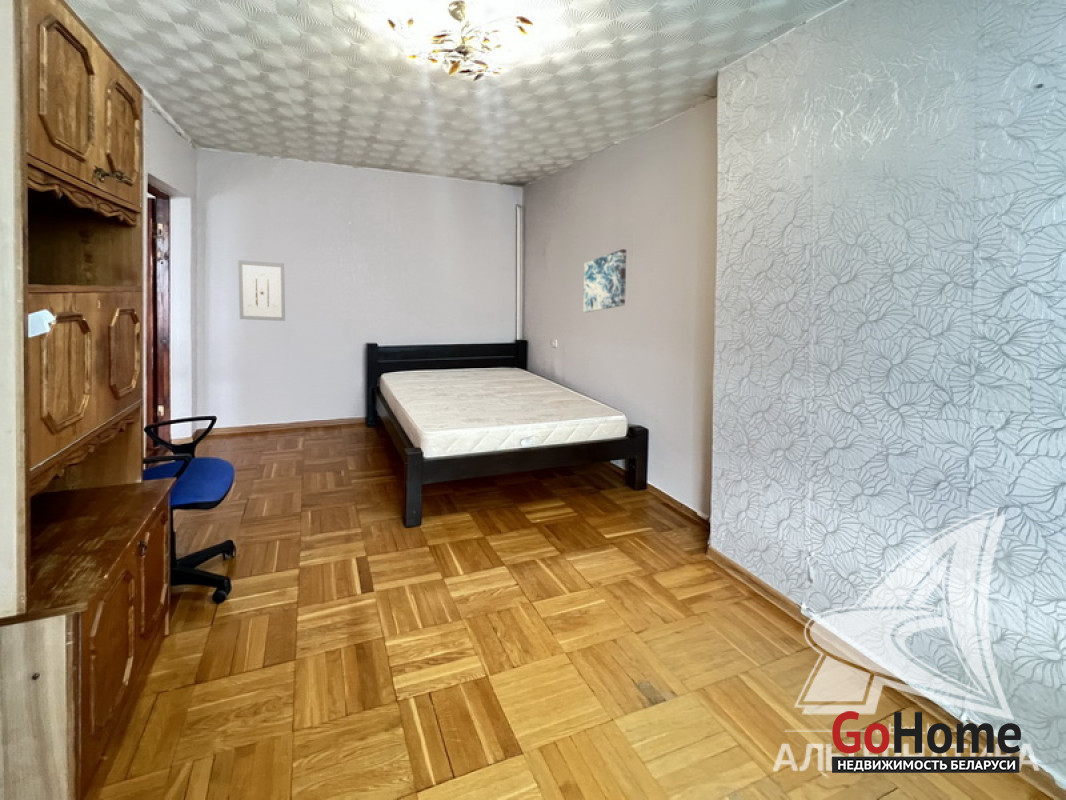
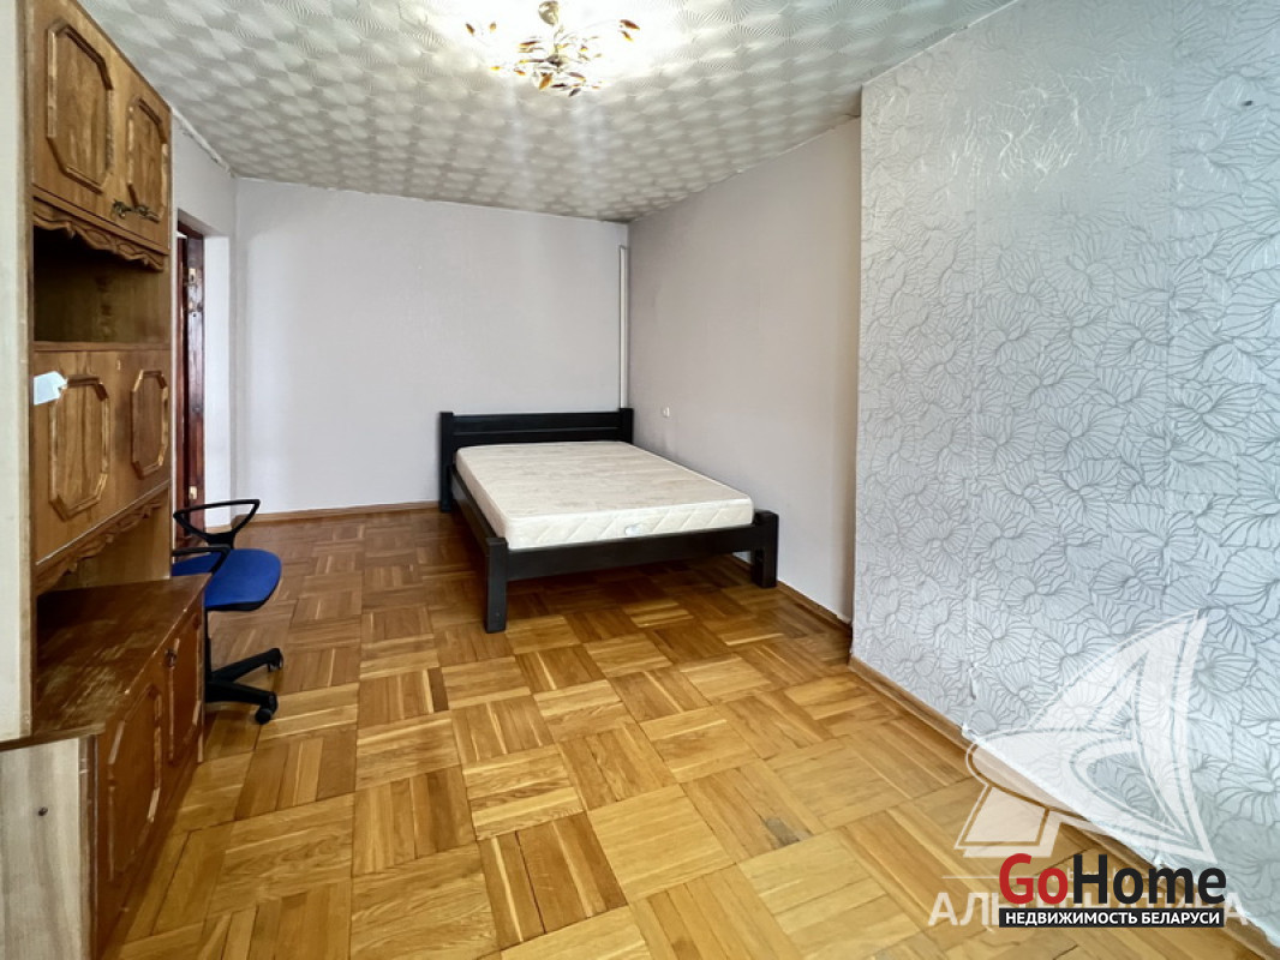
- wall art (603, 283)
- wall art (262, 290)
